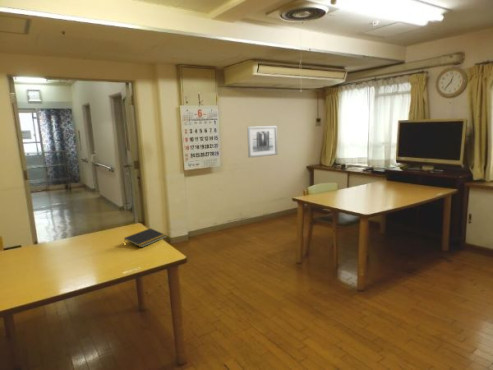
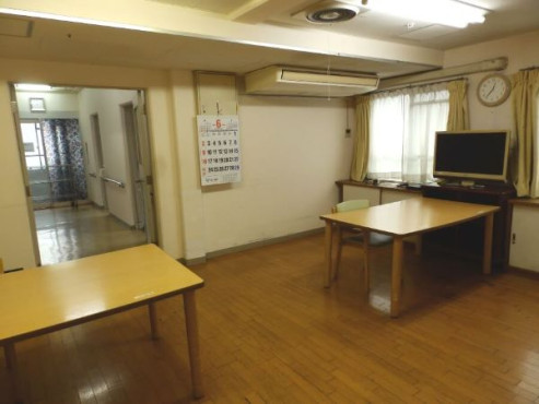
- wall art (262, 141)
- notepad (146, 237)
